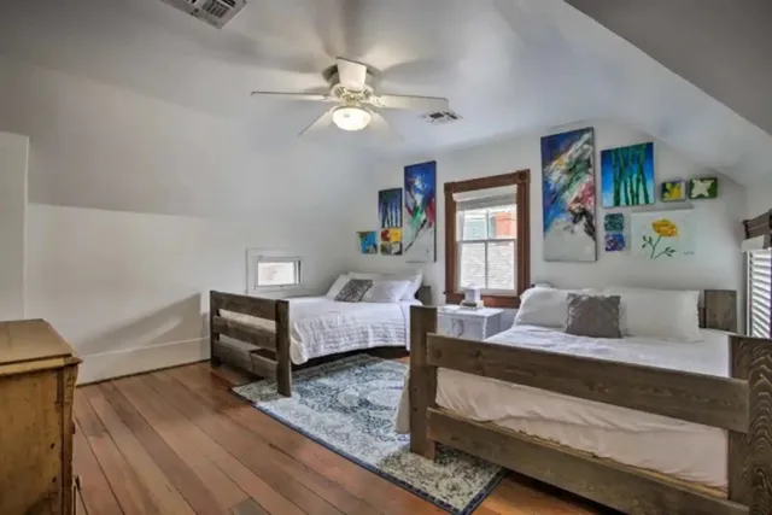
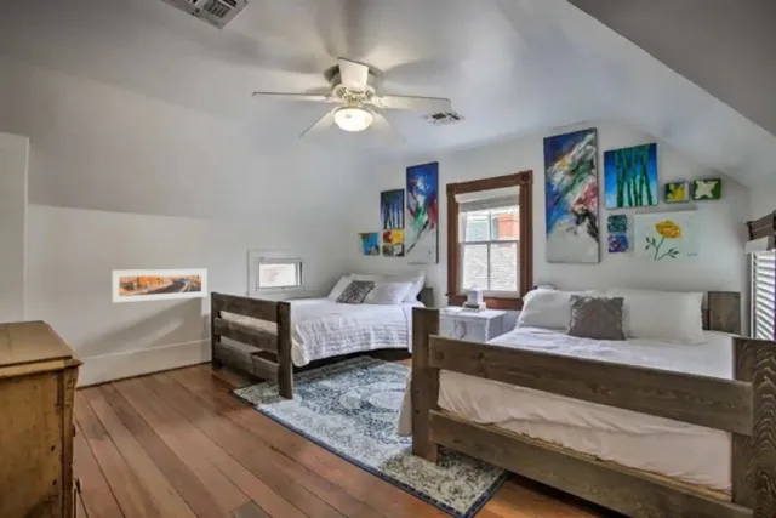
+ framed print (162, 284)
